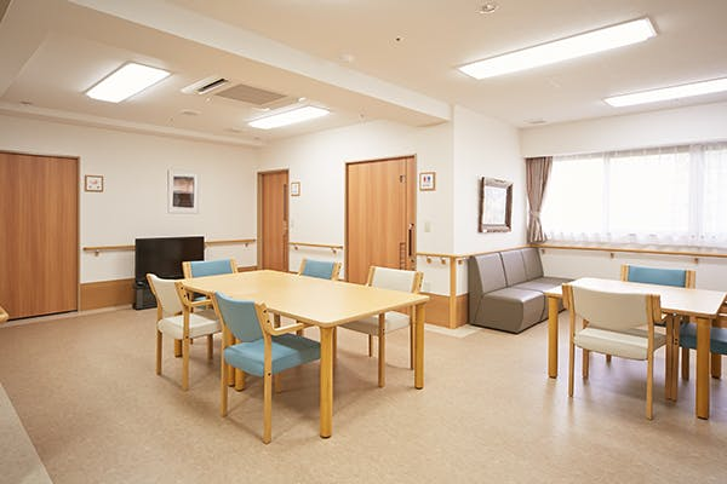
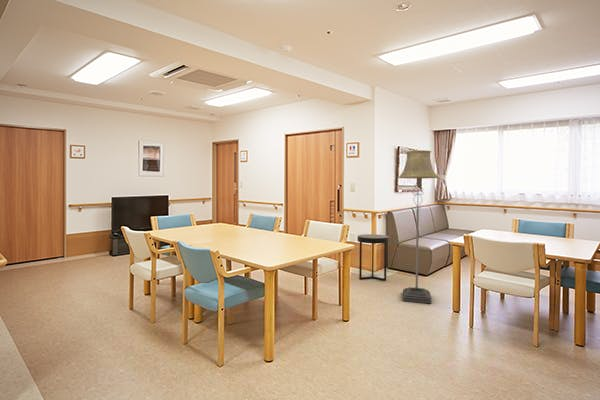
+ floor lamp (417, 225)
+ side table (372, 257)
